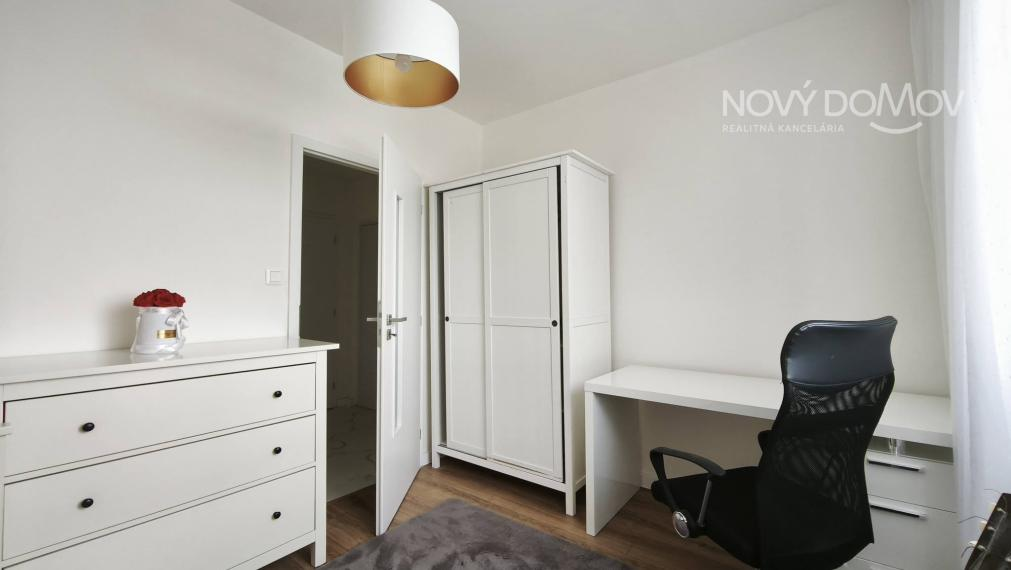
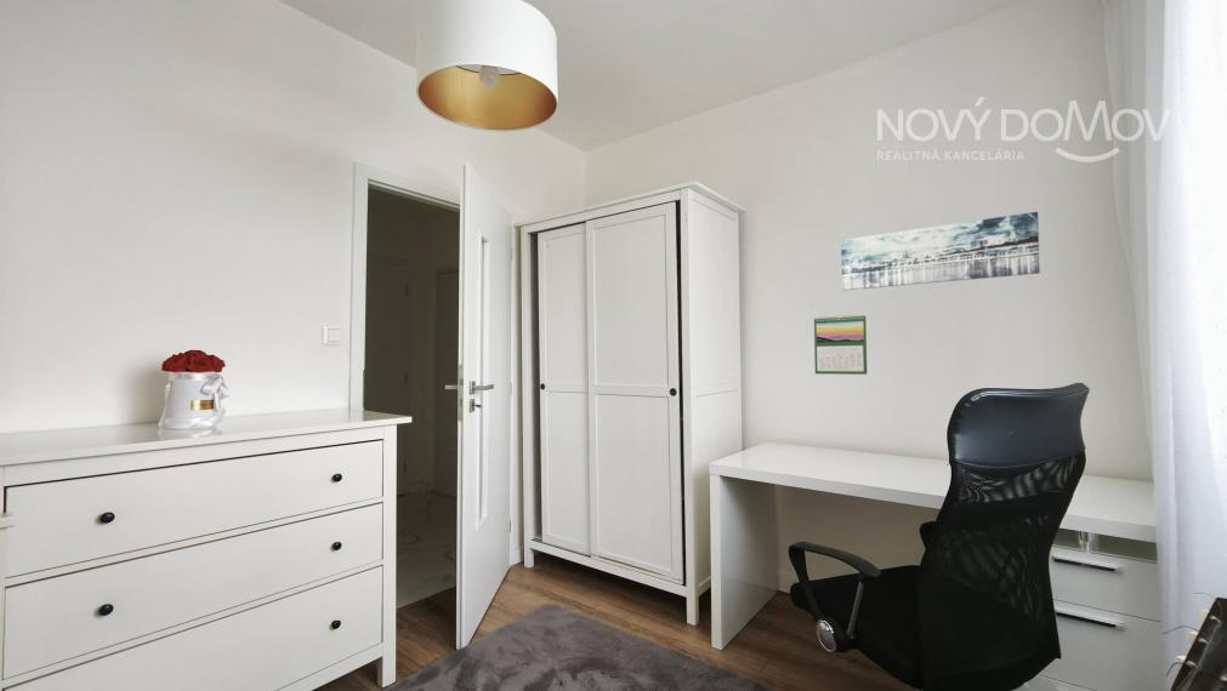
+ calendar (839, 344)
+ wall art (930, 255)
